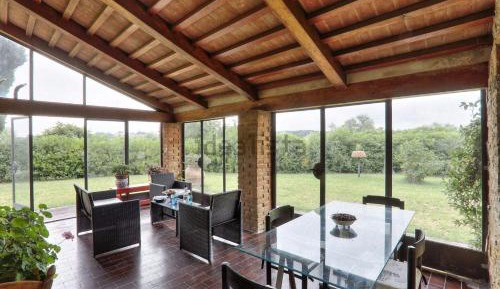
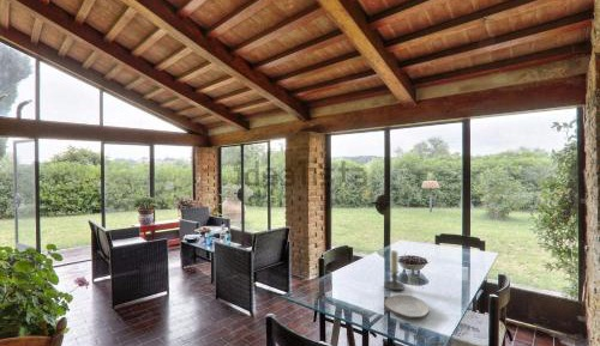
+ candle holder (392, 269)
+ plate (406, 306)
